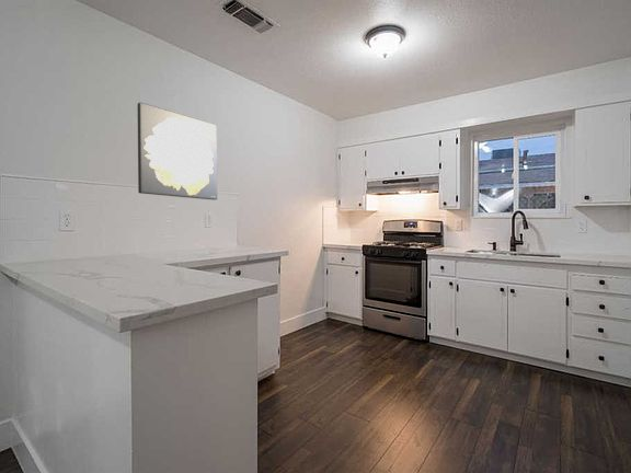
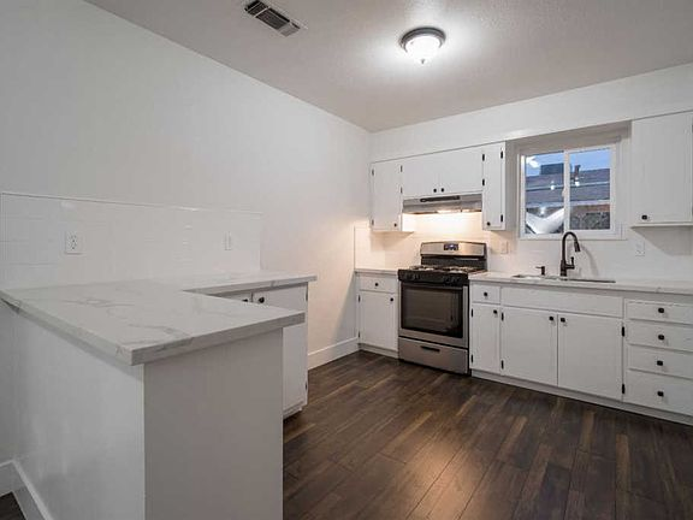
- wall art (181, 155)
